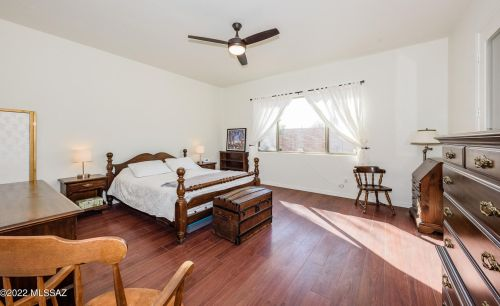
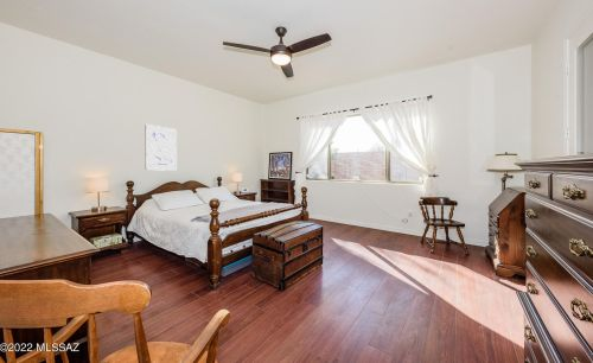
+ wall art (161, 148)
